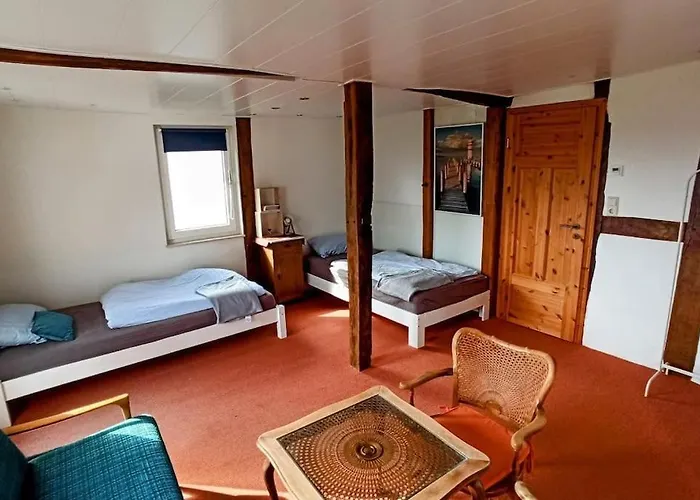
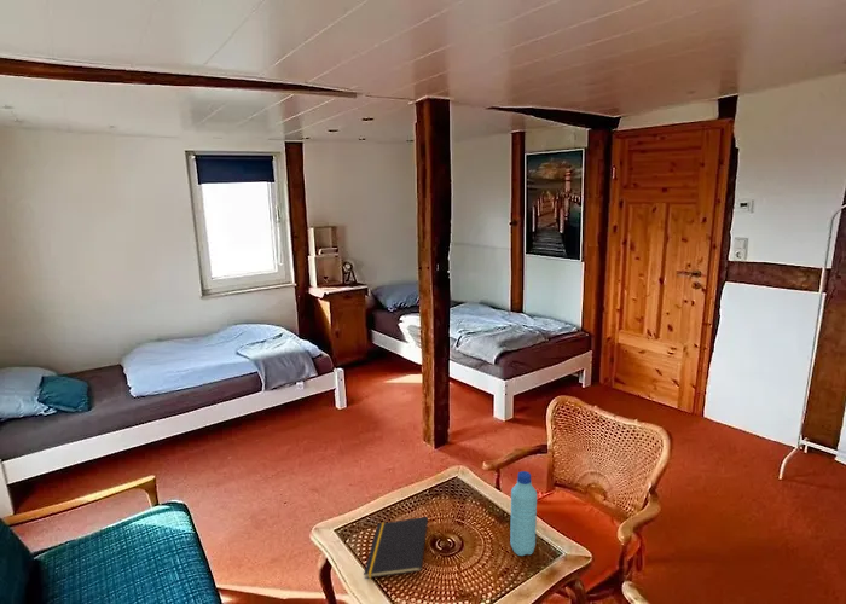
+ notepad (398, 545)
+ water bottle (523, 512)
